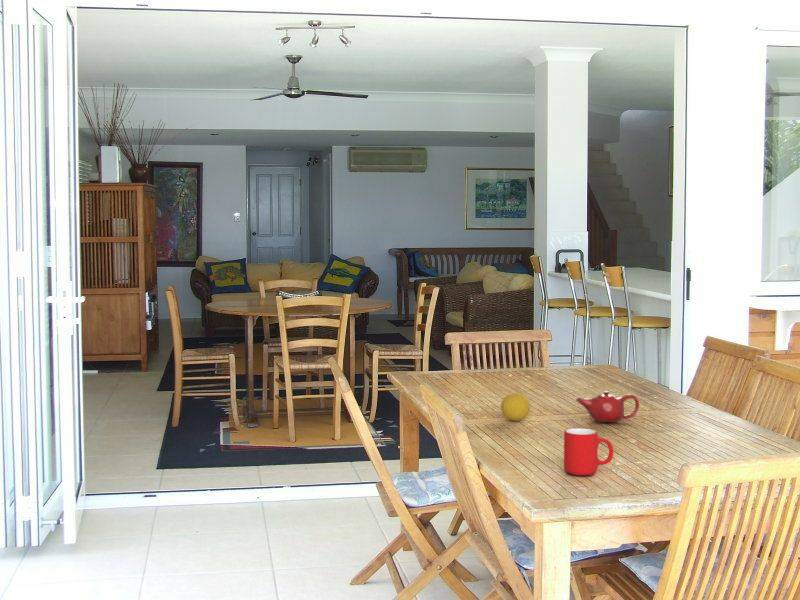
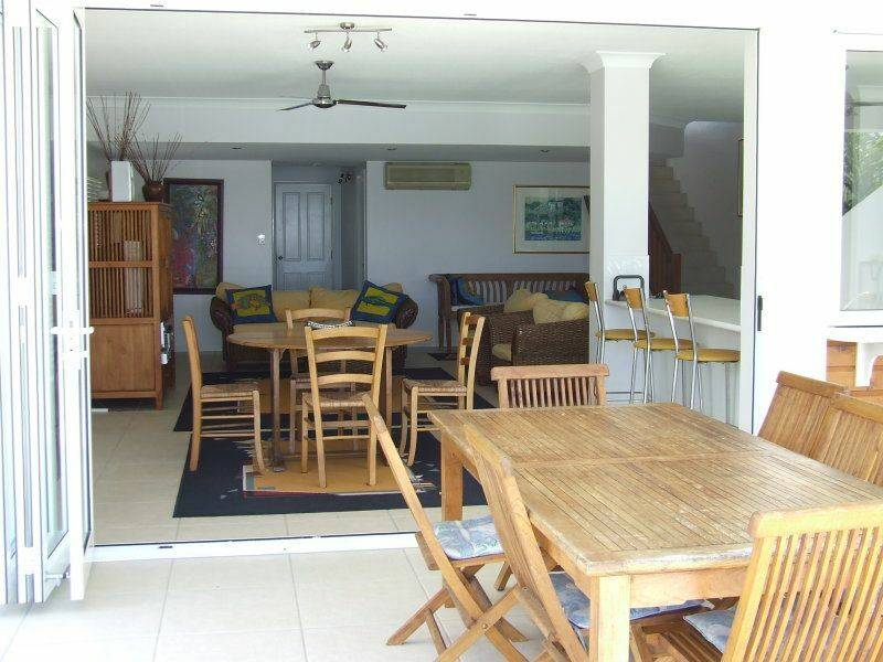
- cup (588, 452)
- teapot (607, 406)
- fruit (515, 407)
